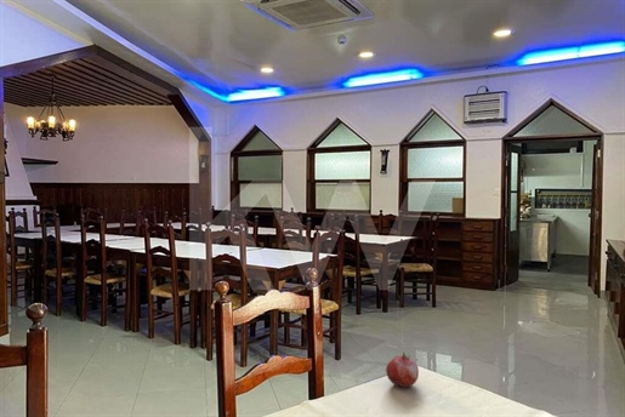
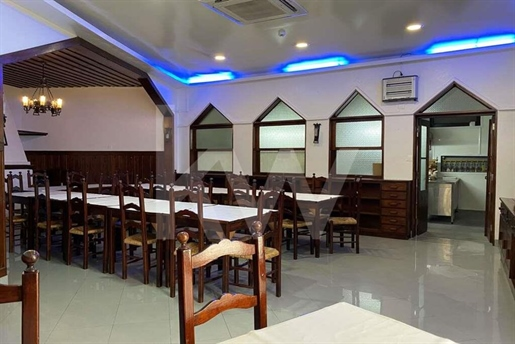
- fruit (402, 367)
